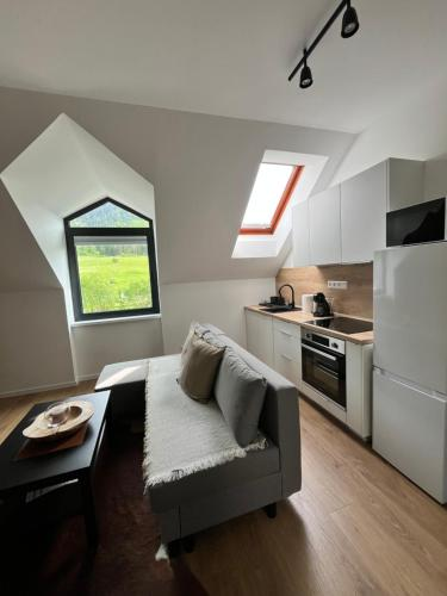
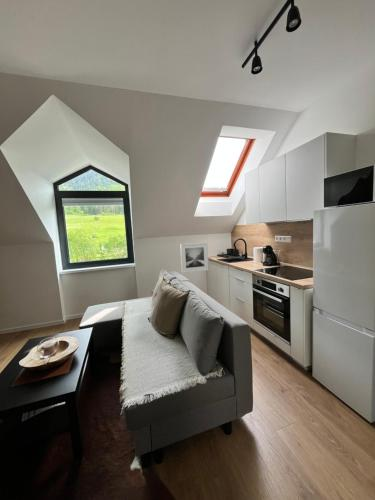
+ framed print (194, 257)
